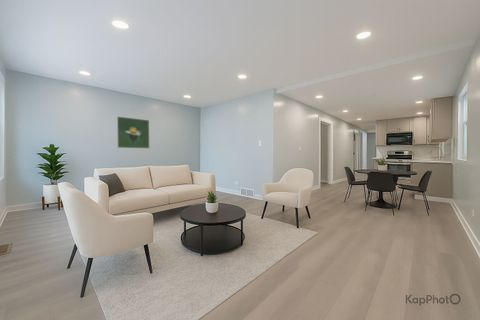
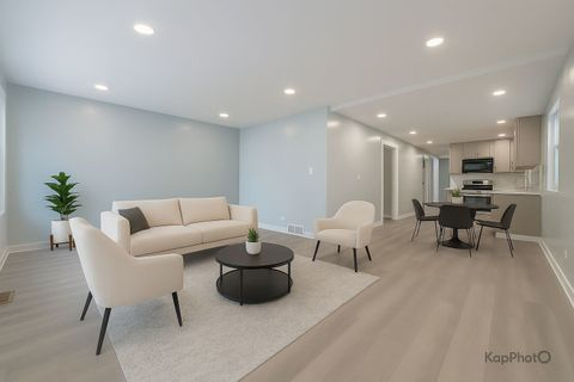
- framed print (134, 133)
